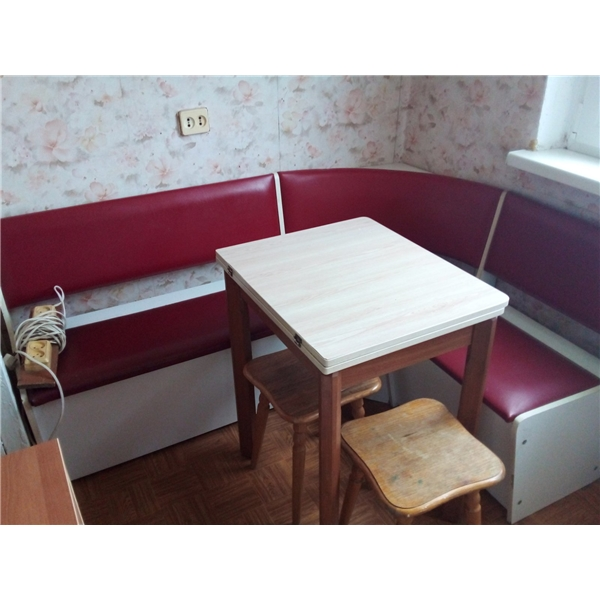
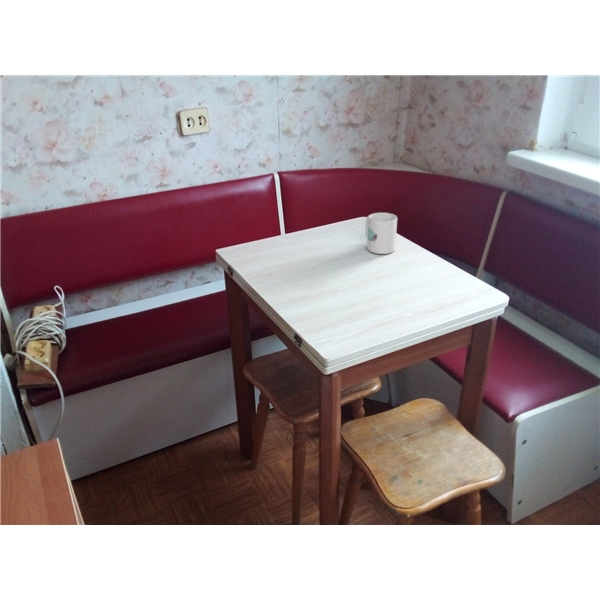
+ mug (378, 231)
